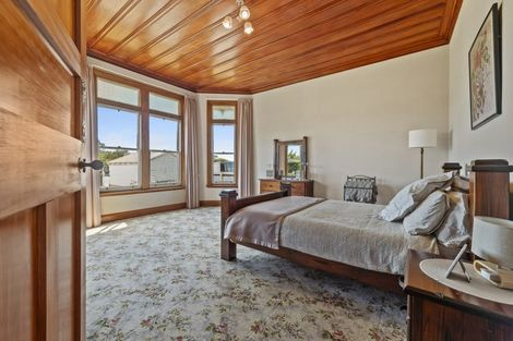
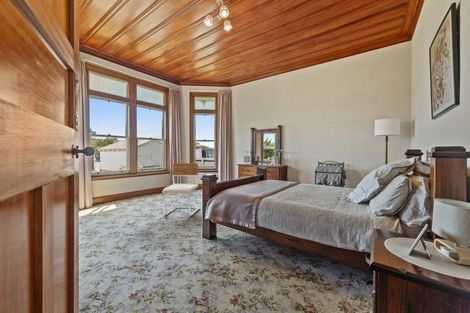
+ chair (182, 188)
